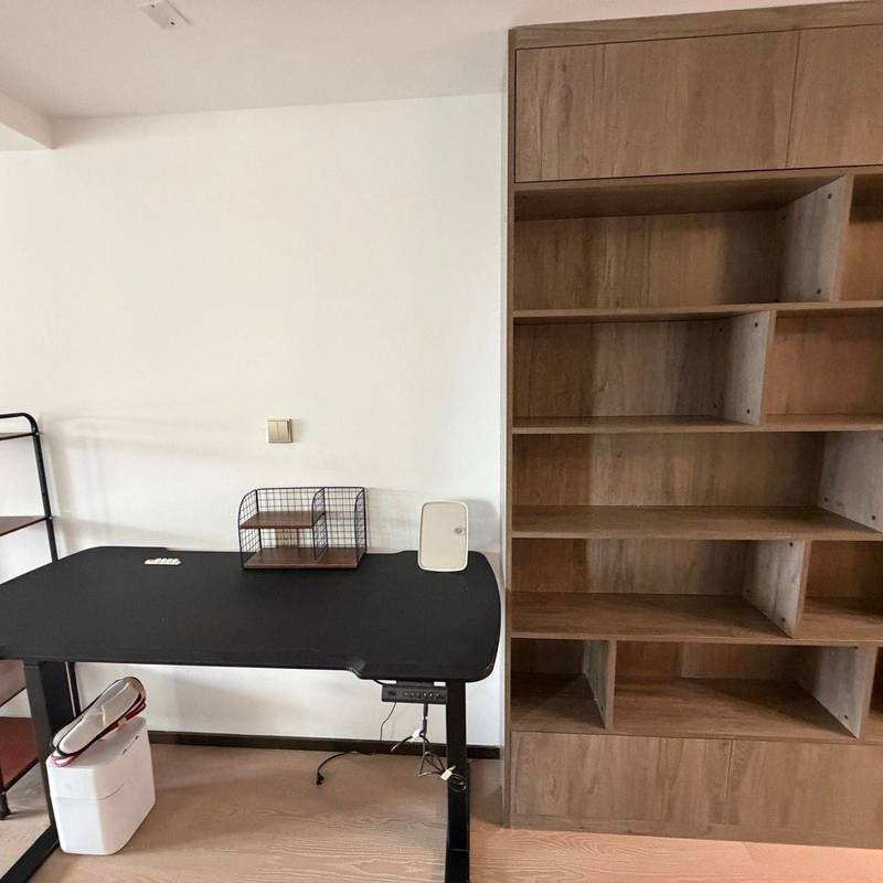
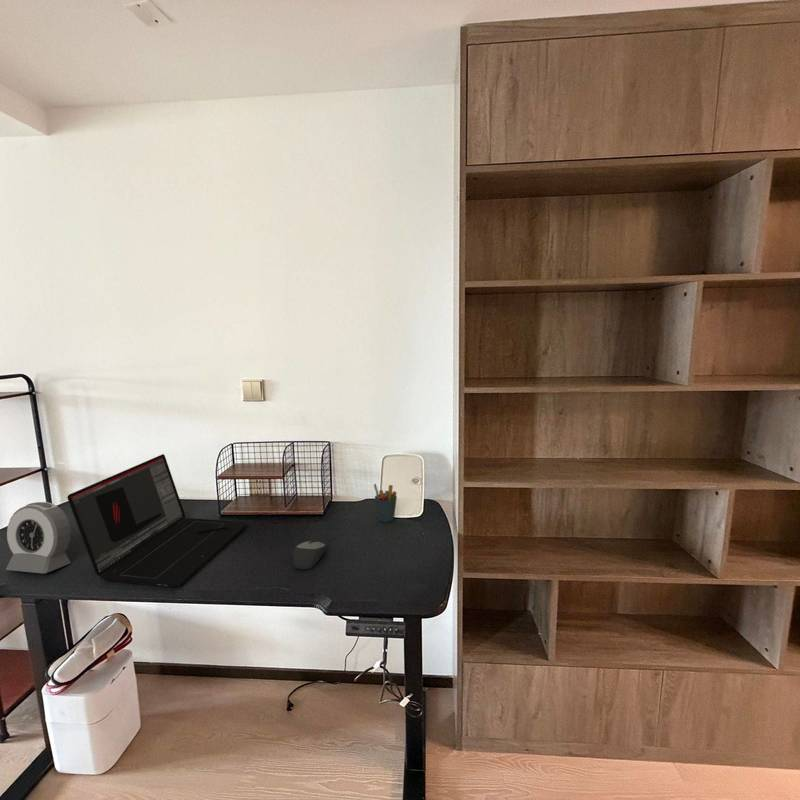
+ mouse (309, 550)
+ alarm clock (36, 536)
+ laptop (169, 512)
+ pen holder (386, 501)
